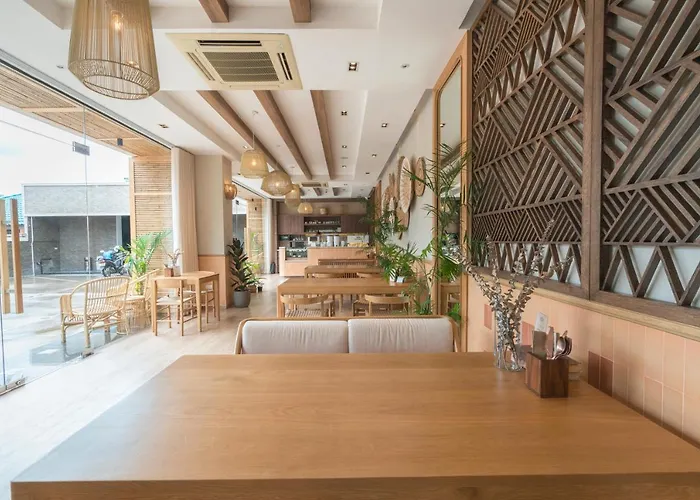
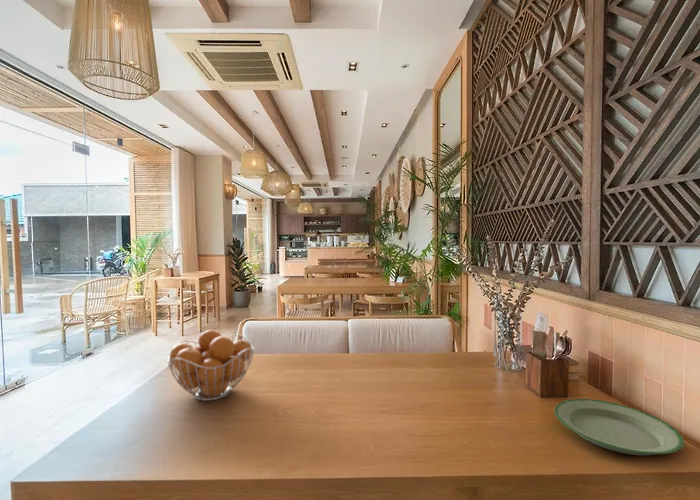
+ fruit basket (212, 363)
+ plate (613, 427)
